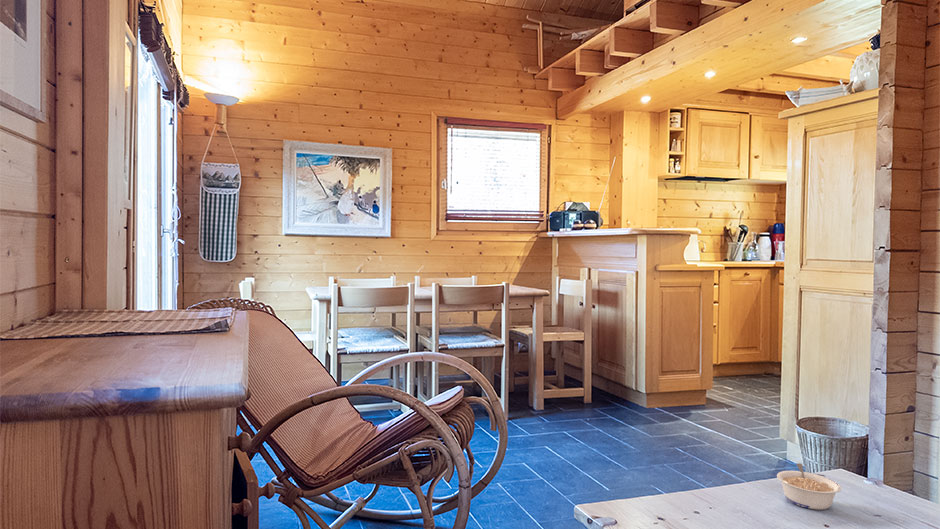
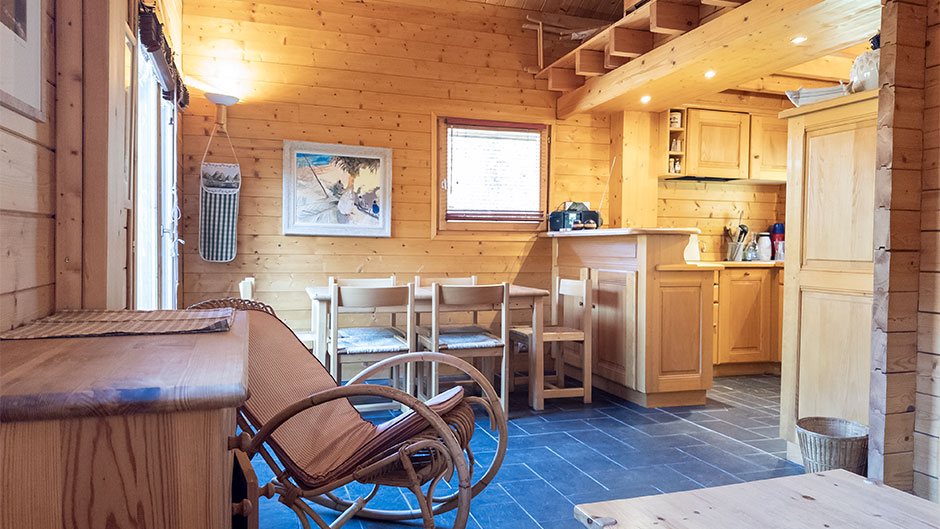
- legume (805, 488)
